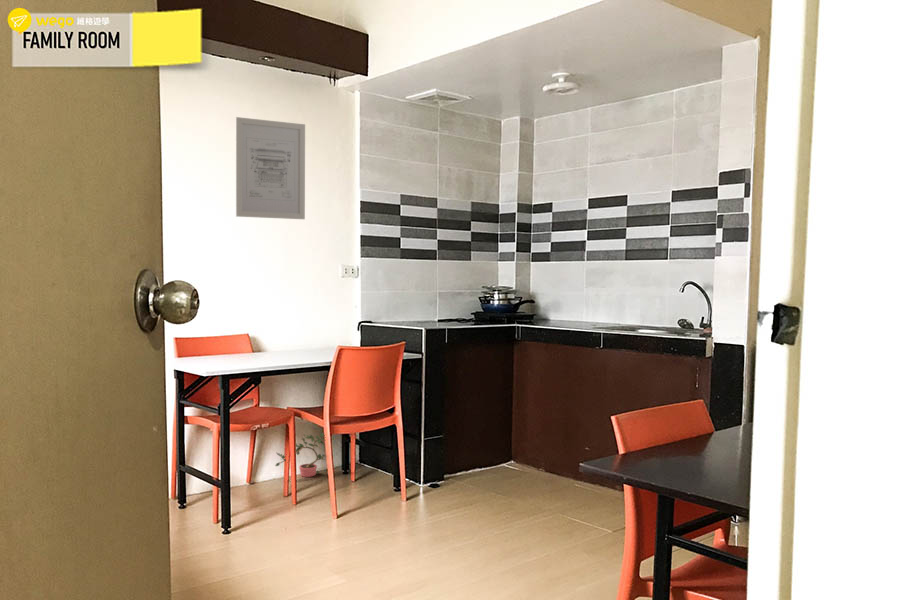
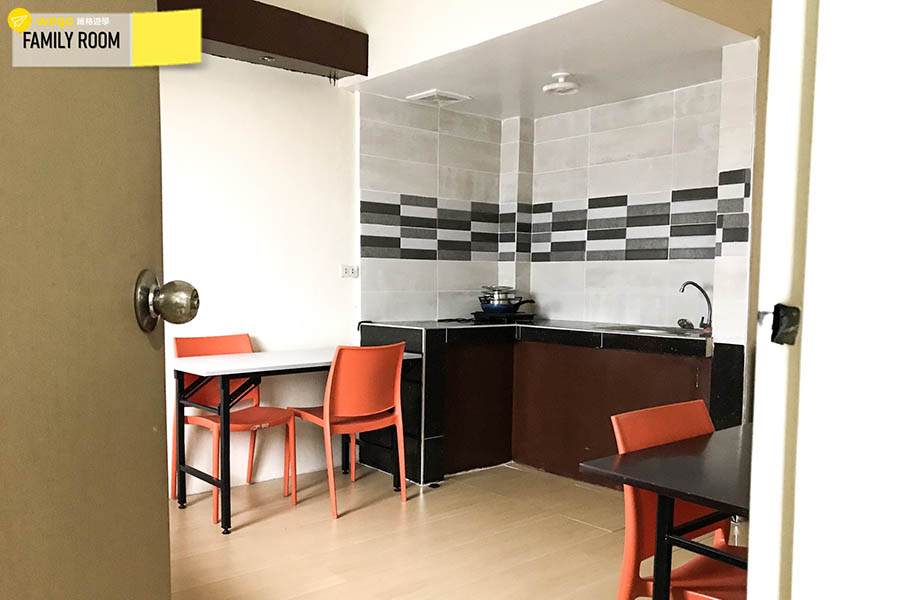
- wall art (271, 169)
- potted plant (299, 453)
